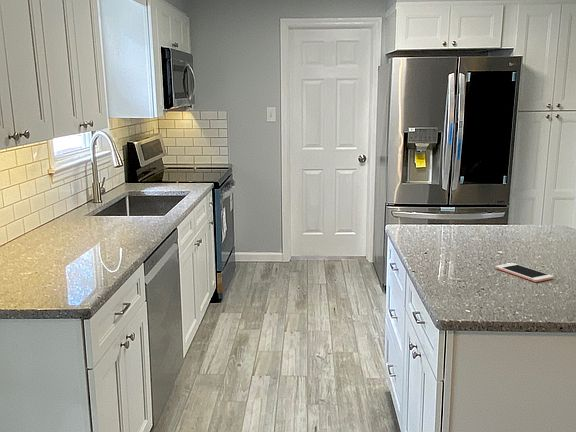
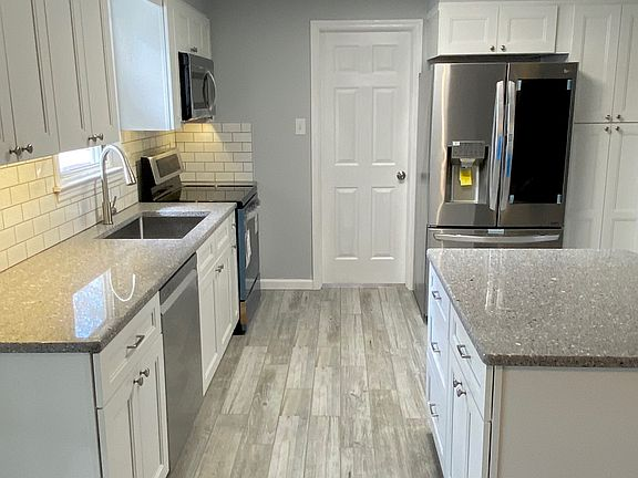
- cell phone (523, 272)
